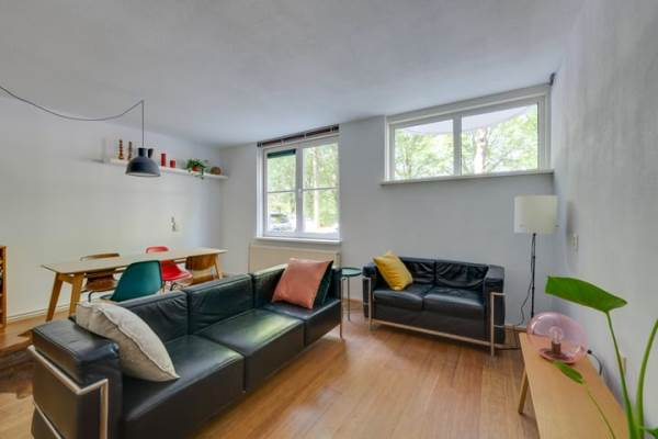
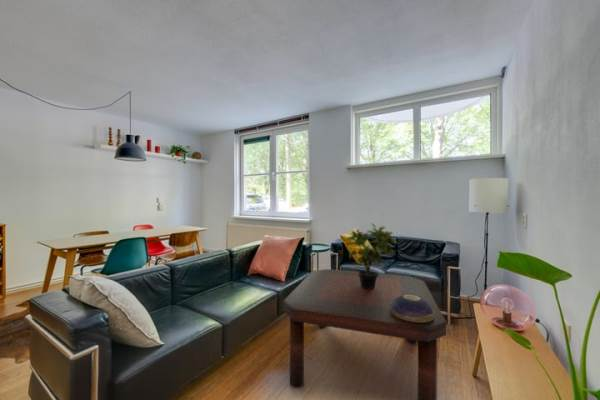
+ decorative bowl (411, 304)
+ potted plant (371, 254)
+ coffee table (361, 323)
